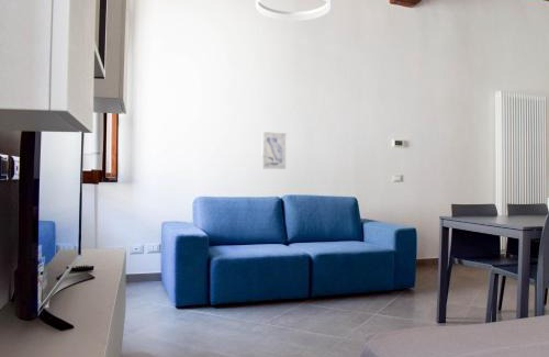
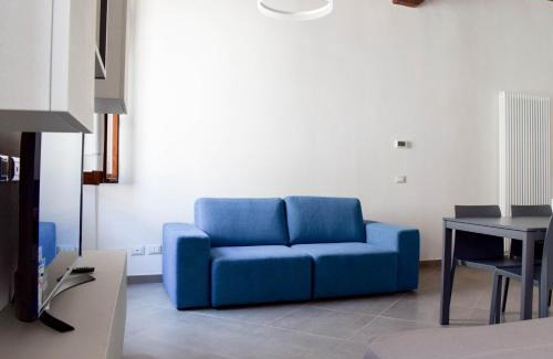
- wall art (273, 150)
